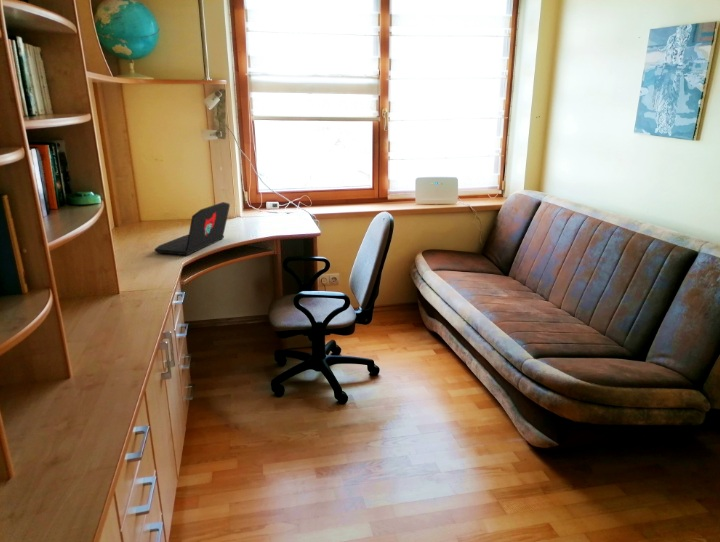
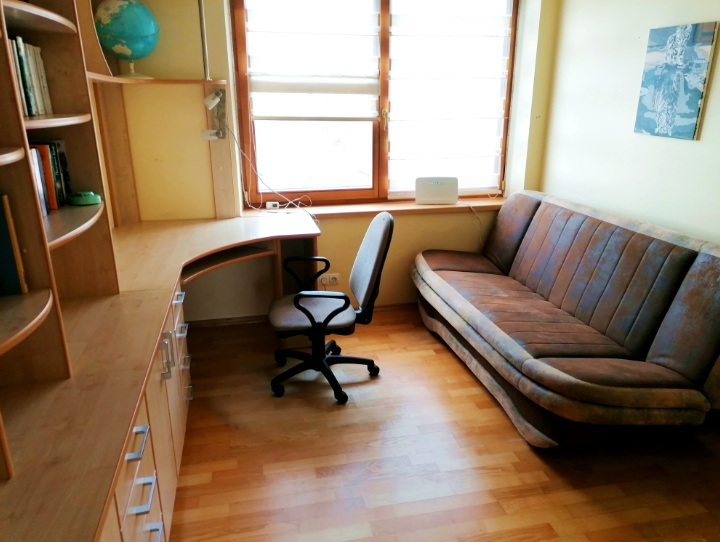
- laptop (192, 225)
